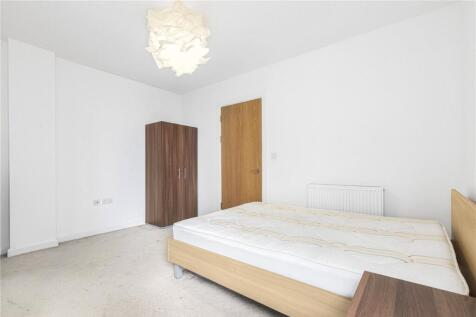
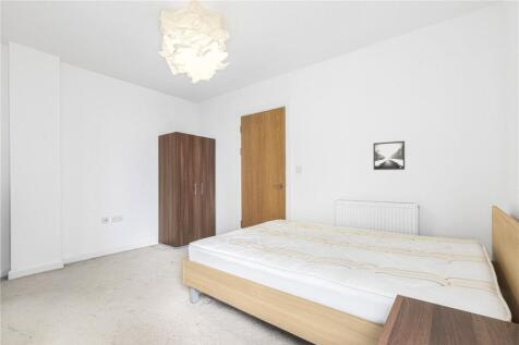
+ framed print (388, 156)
